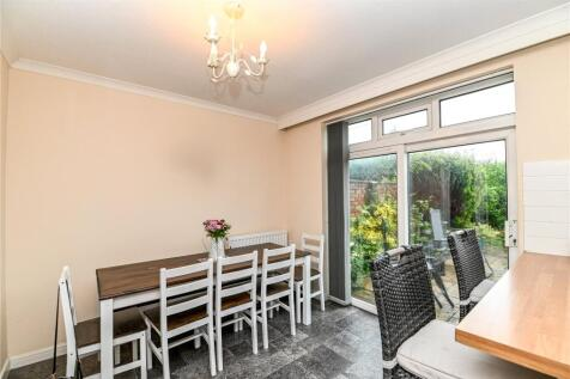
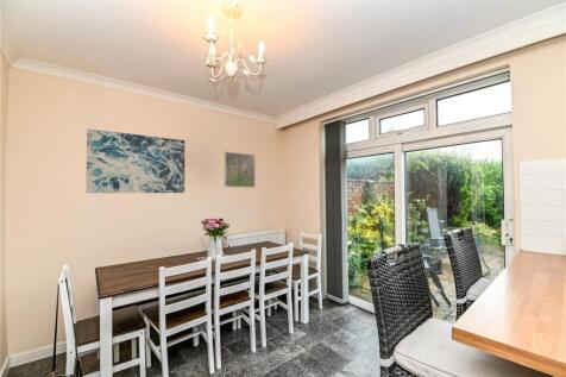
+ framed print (240, 170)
+ wall art (140, 164)
